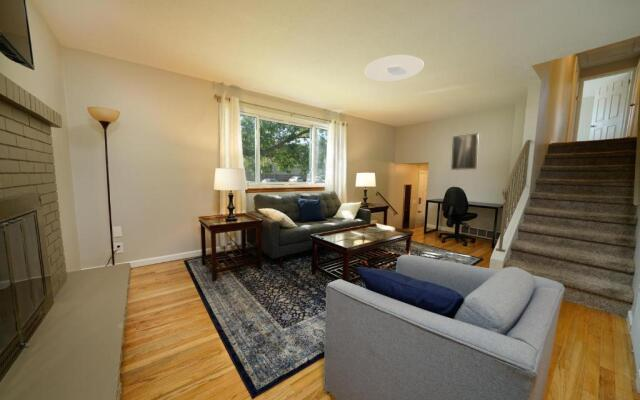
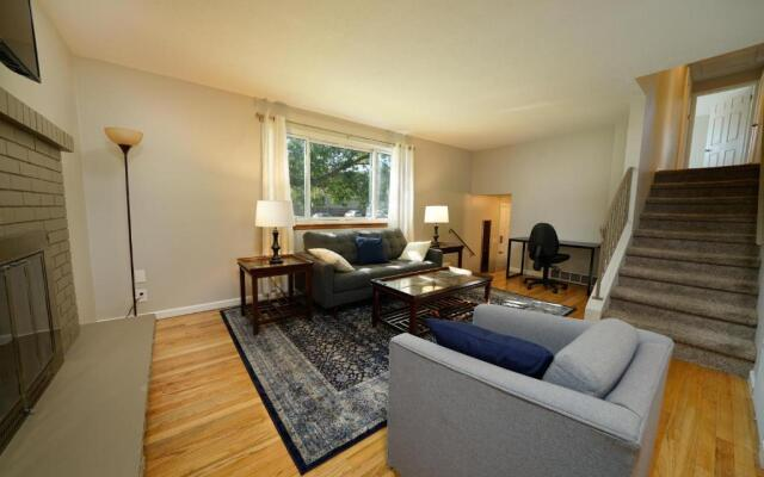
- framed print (464, 152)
- ceiling light (393, 66)
